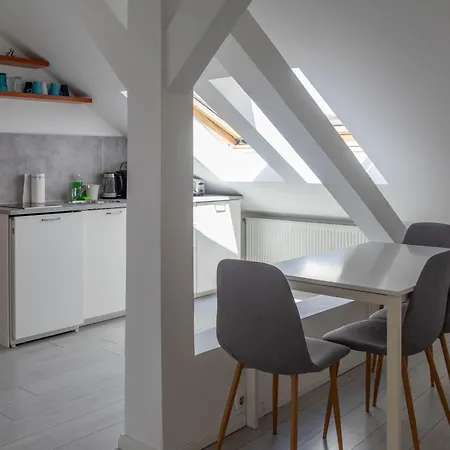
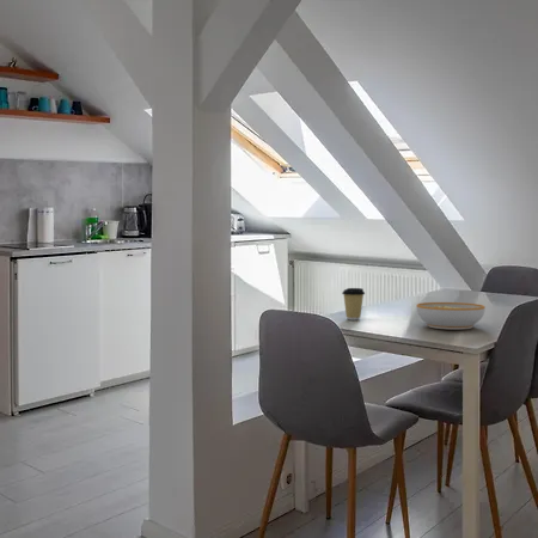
+ coffee cup (353, 304)
+ bowl (450, 316)
